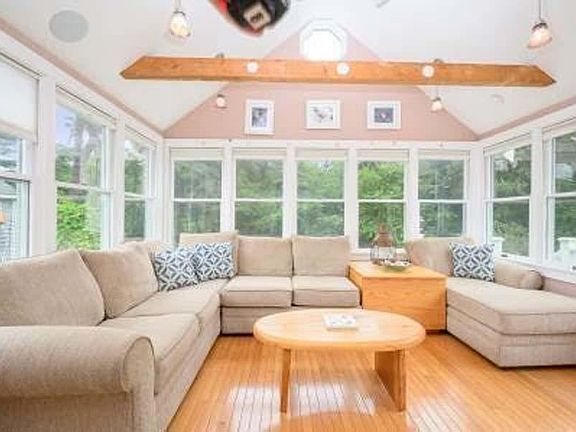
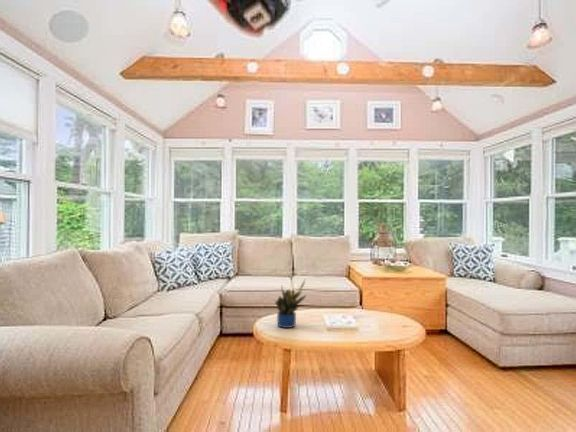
+ potted plant (292, 301)
